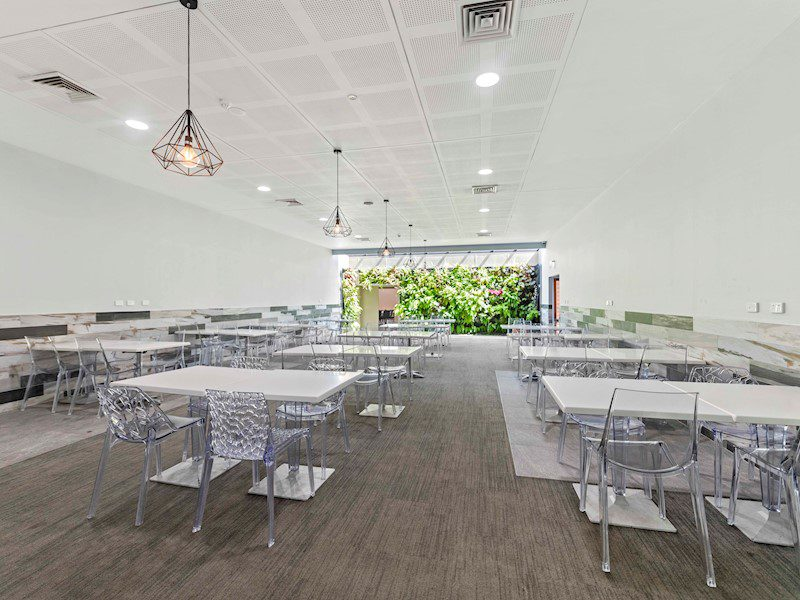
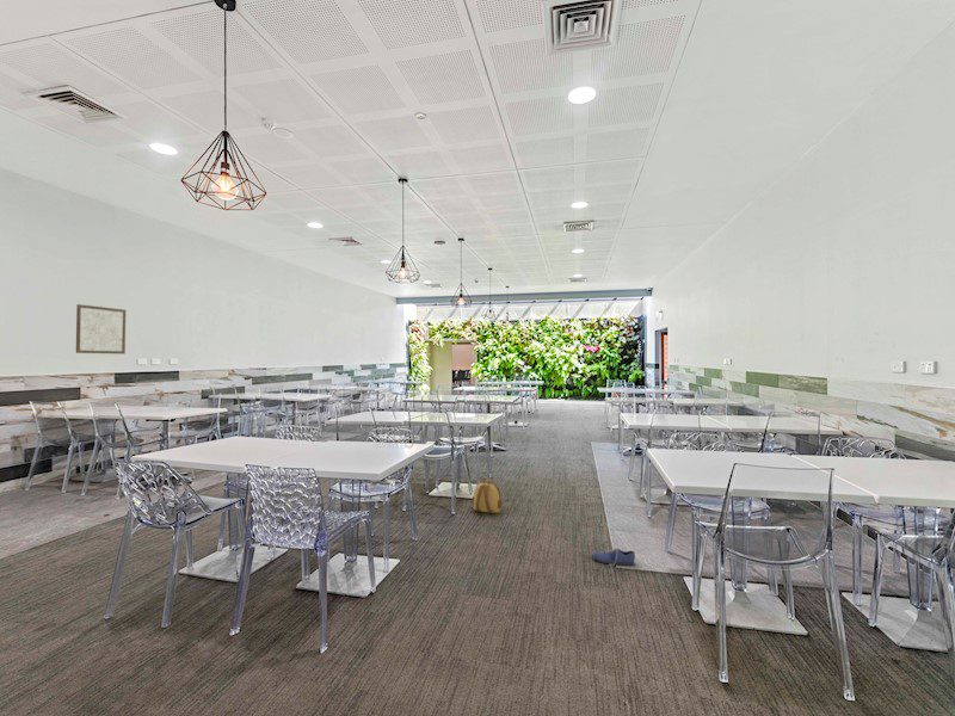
+ shoe (612, 554)
+ backpack (486, 494)
+ wall art (100, 331)
